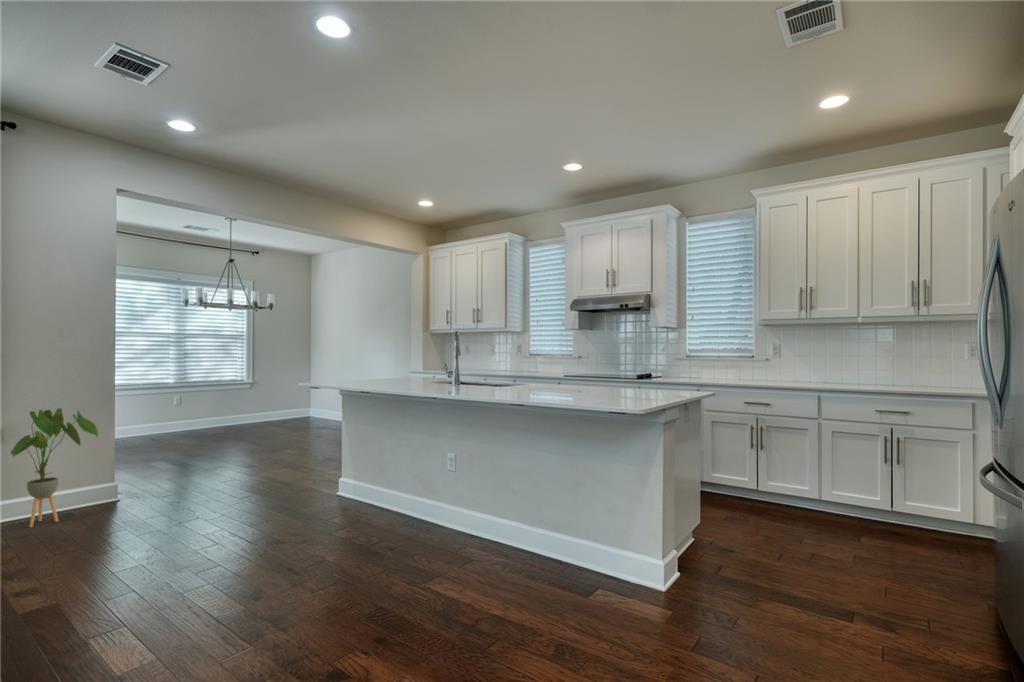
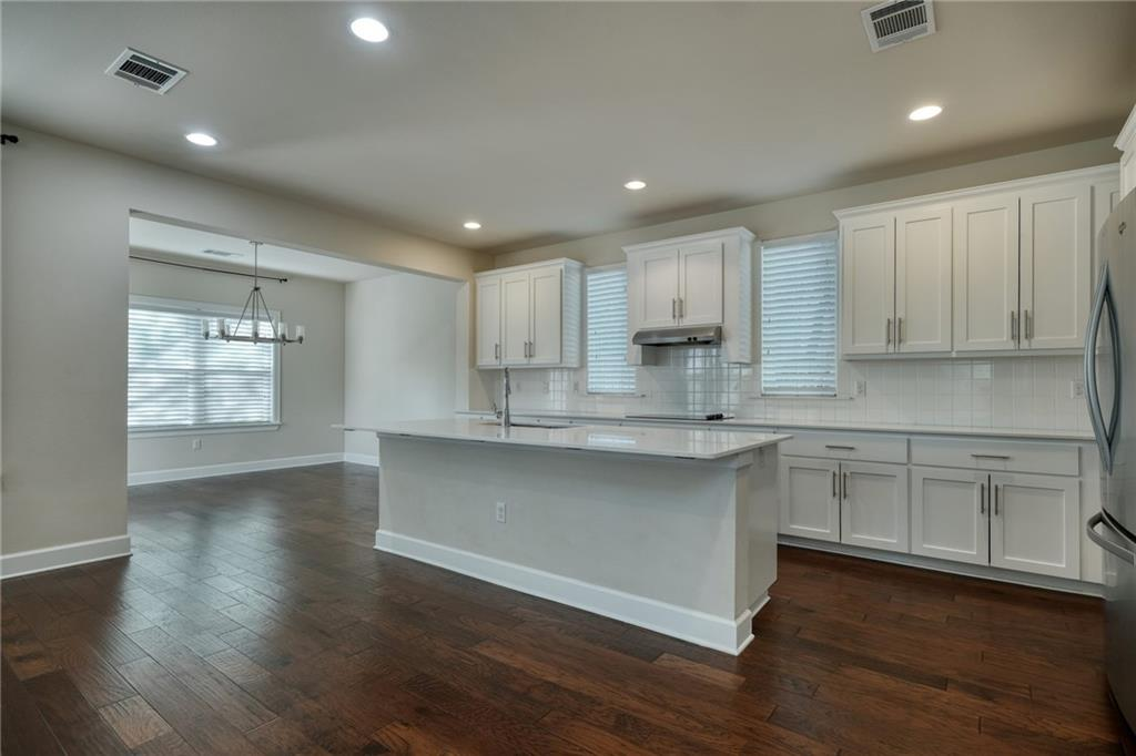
- house plant (48, 464)
